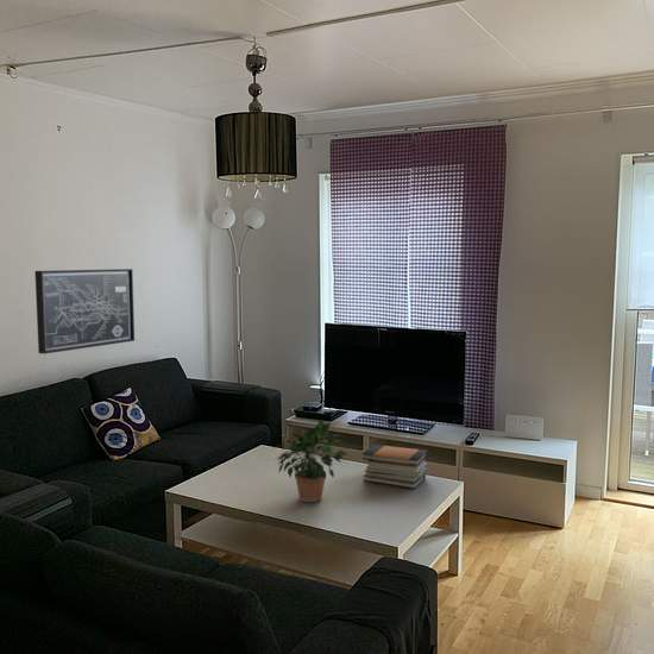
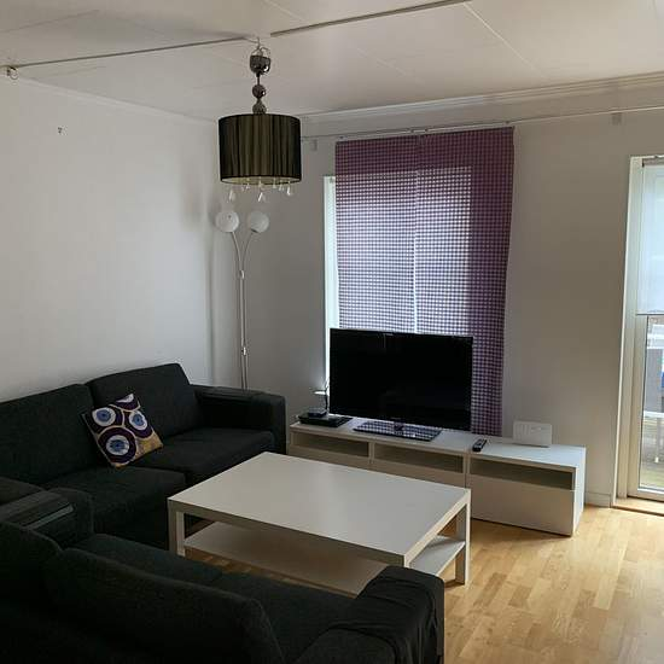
- wall art (88, 308)
- potted plant (306, 458)
- book stack (395, 465)
